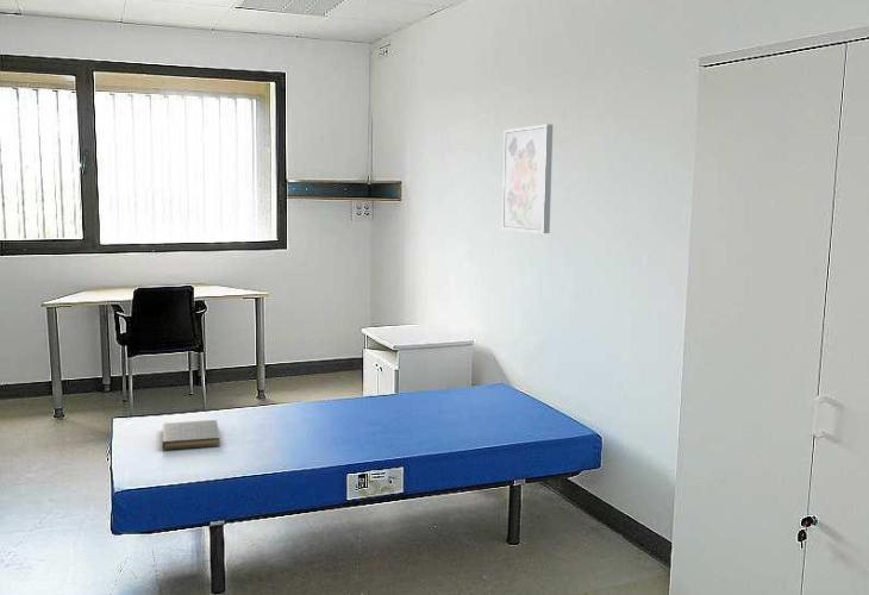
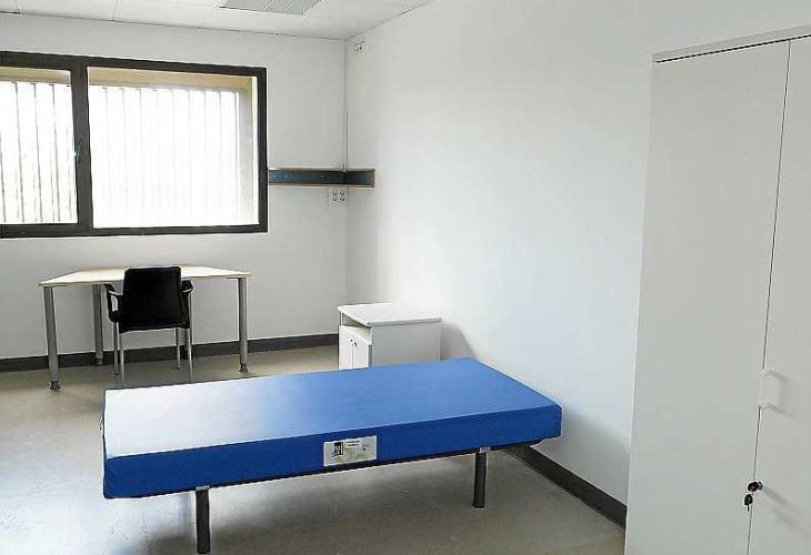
- book (190, 433)
- wall art (525, 180)
